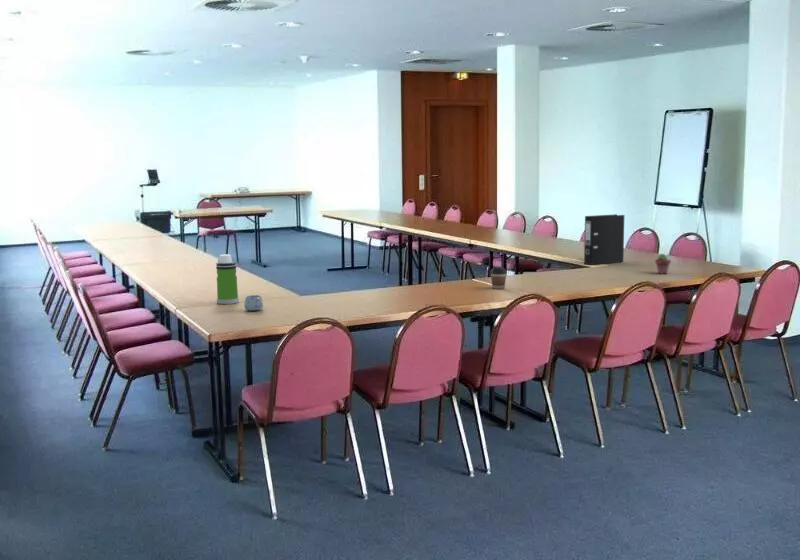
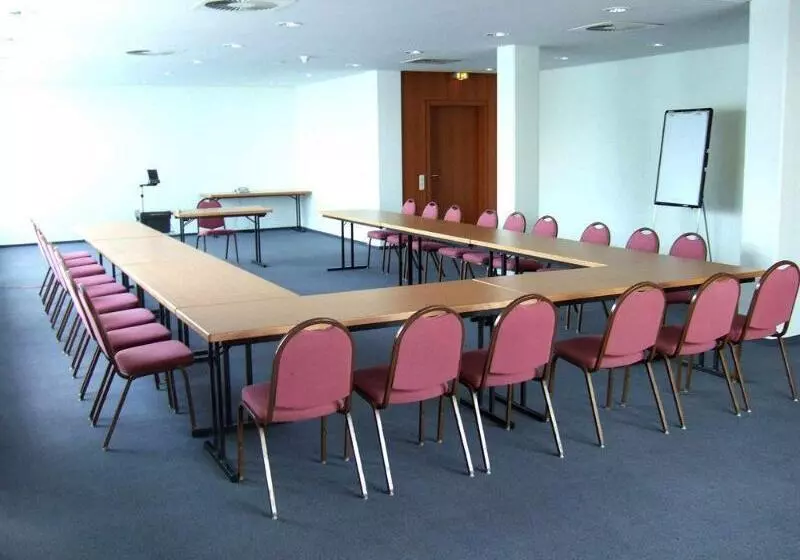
- coffee cup (498, 277)
- binder (604, 239)
- potted succulent (662, 263)
- mug (255, 303)
- water bottle (226, 278)
